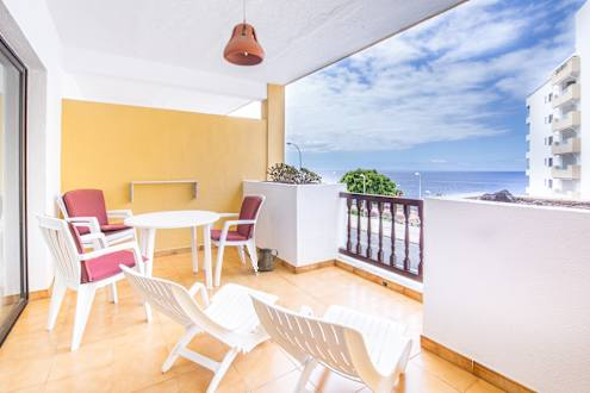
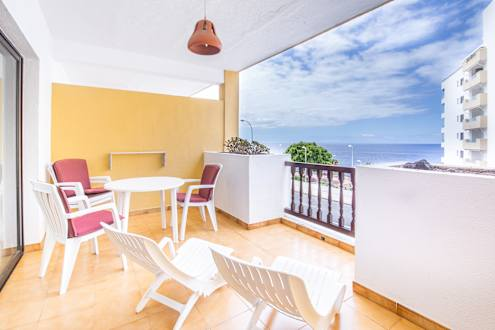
- watering can (260, 257)
